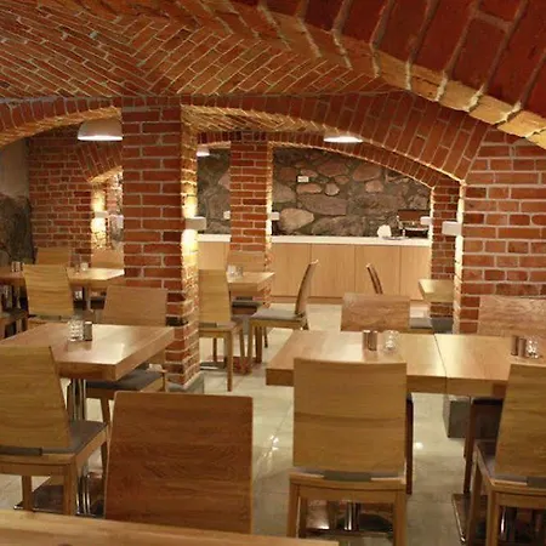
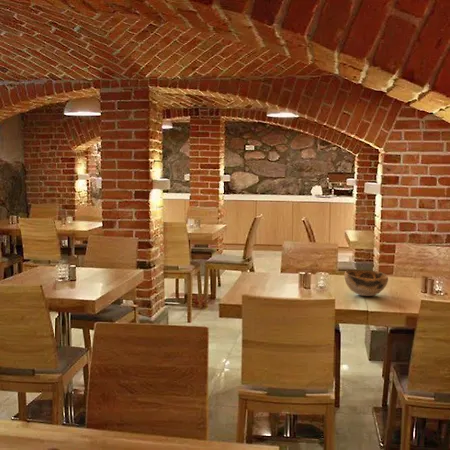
+ decorative bowl (365, 283)
